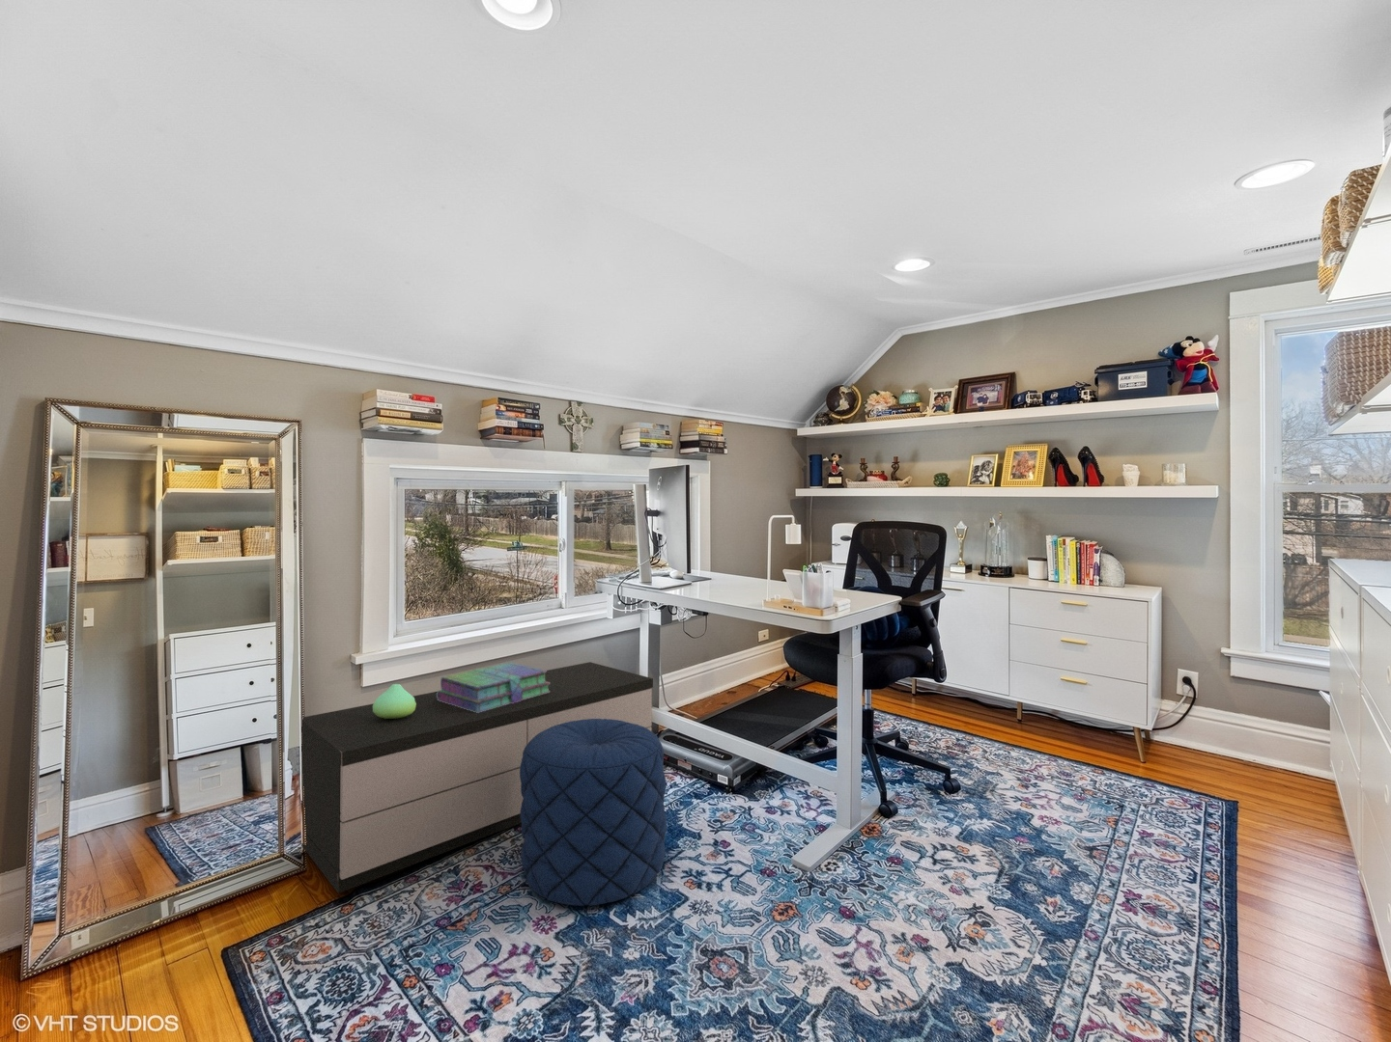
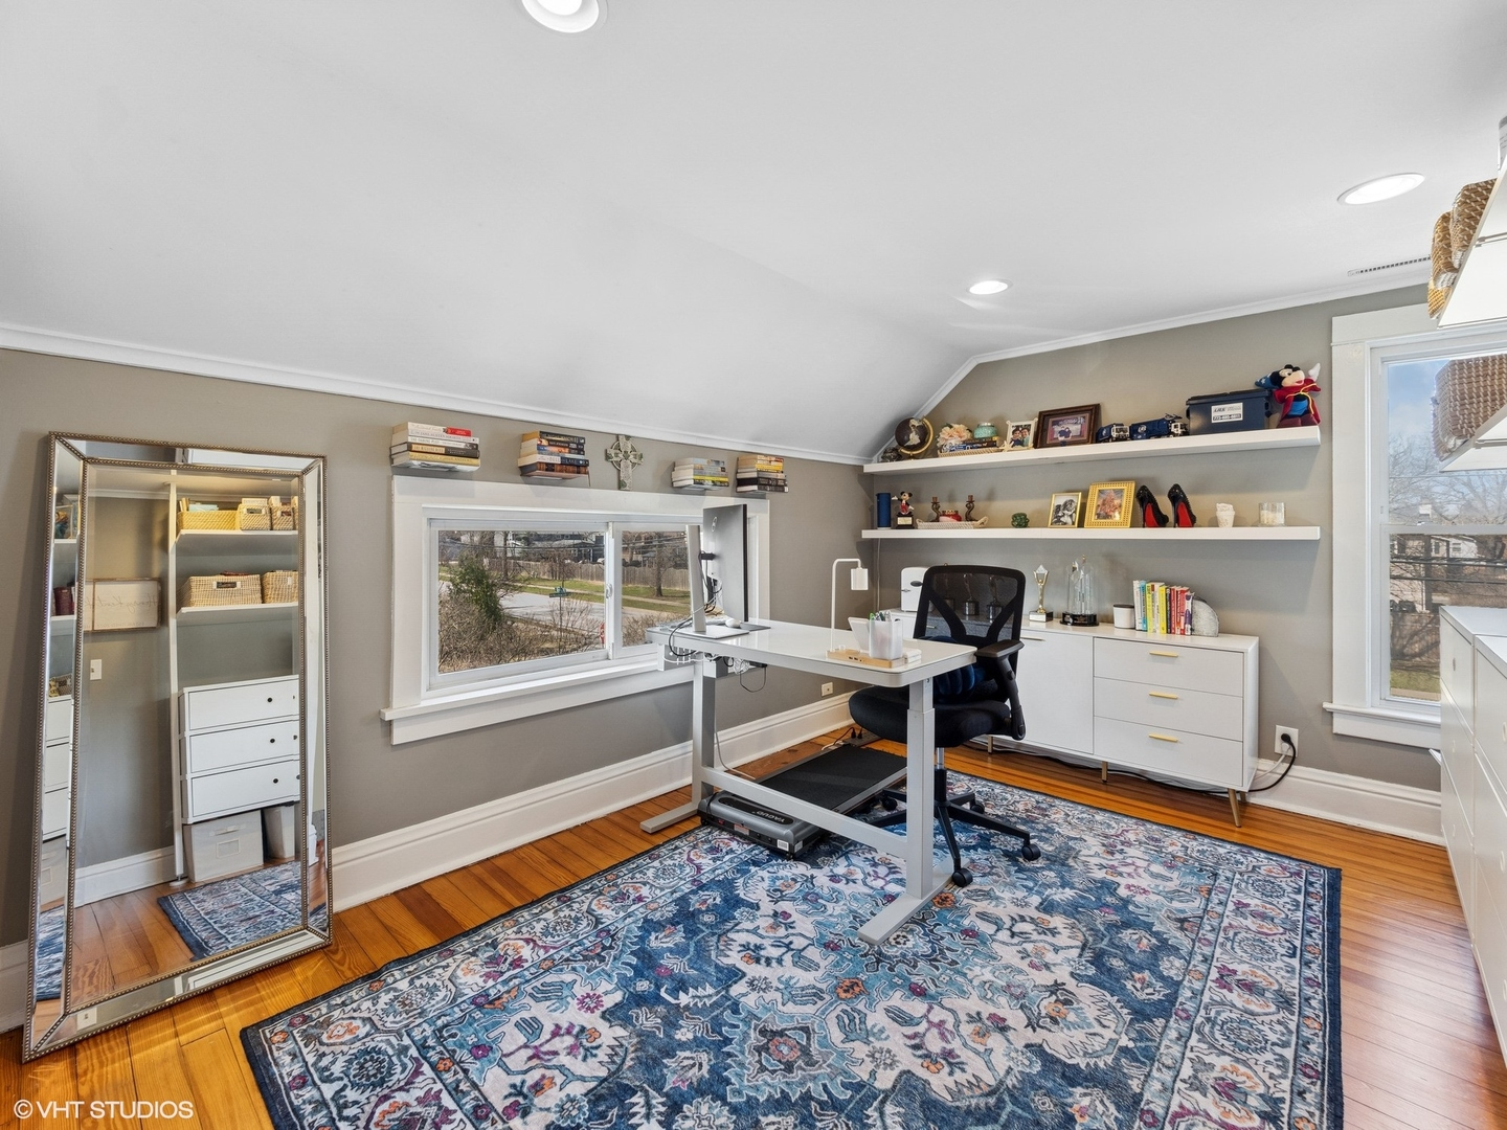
- pouf (594, 800)
- storage bench (495, 750)
- stack of books (495, 684)
- plush toy (394, 701)
